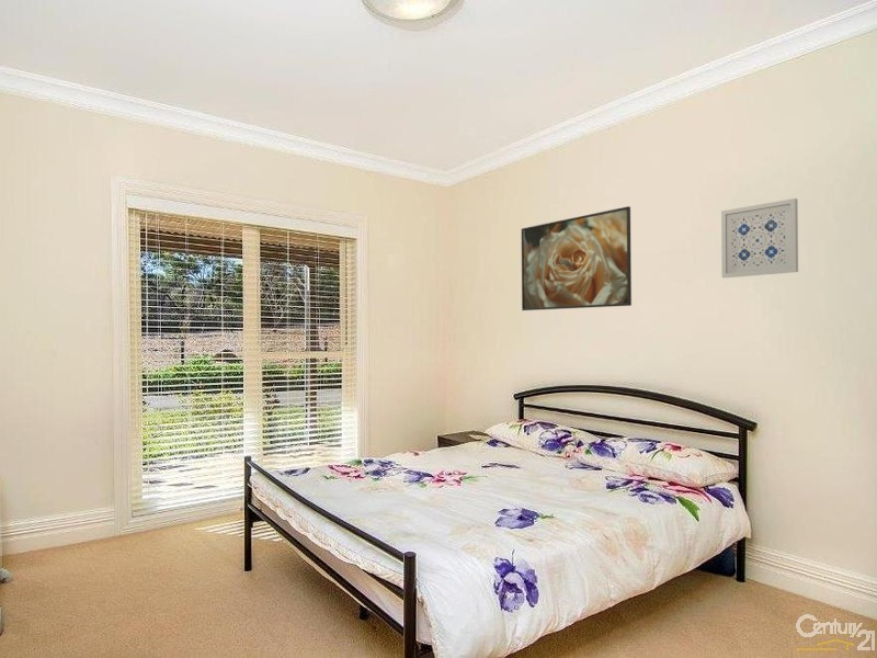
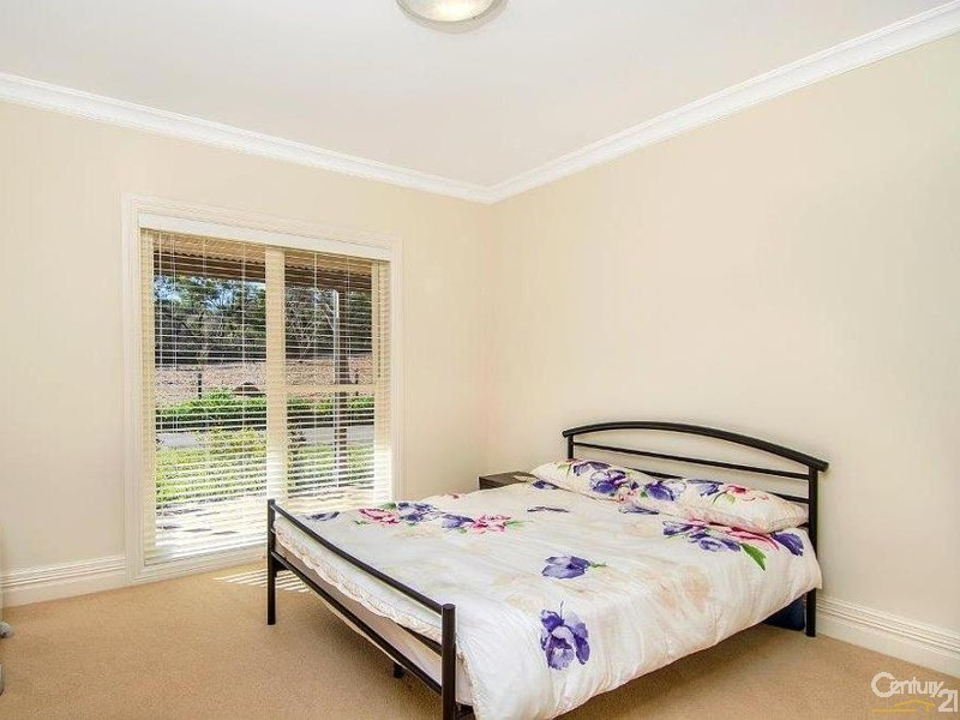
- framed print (571, 263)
- wall art (758, 239)
